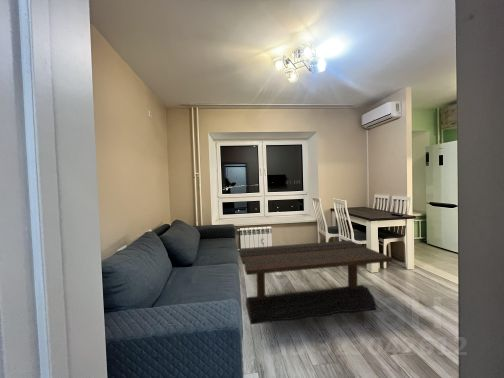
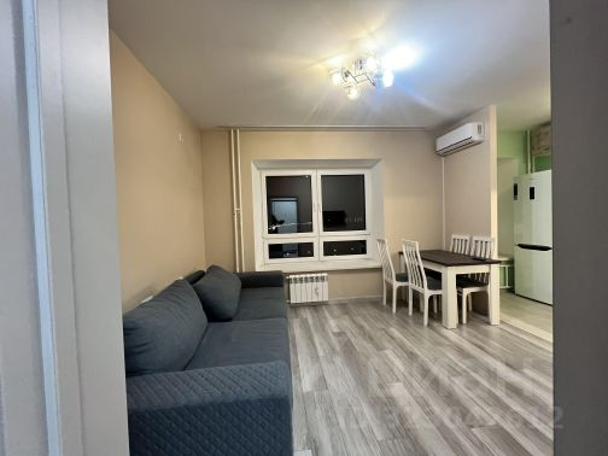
- coffee table (306, 269)
